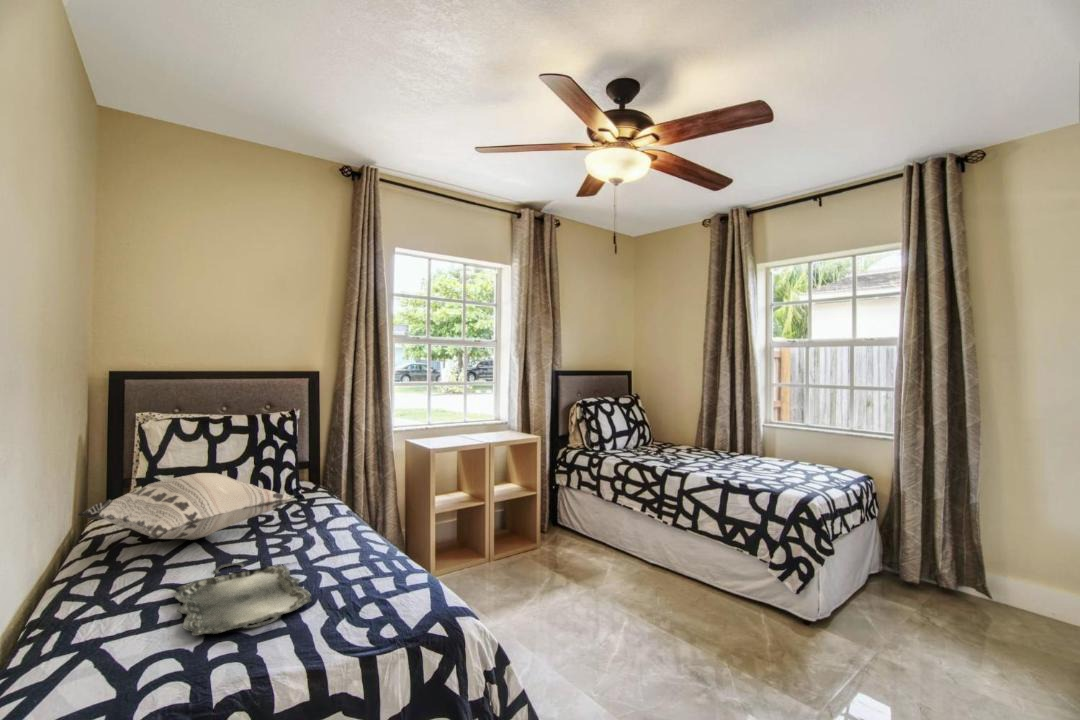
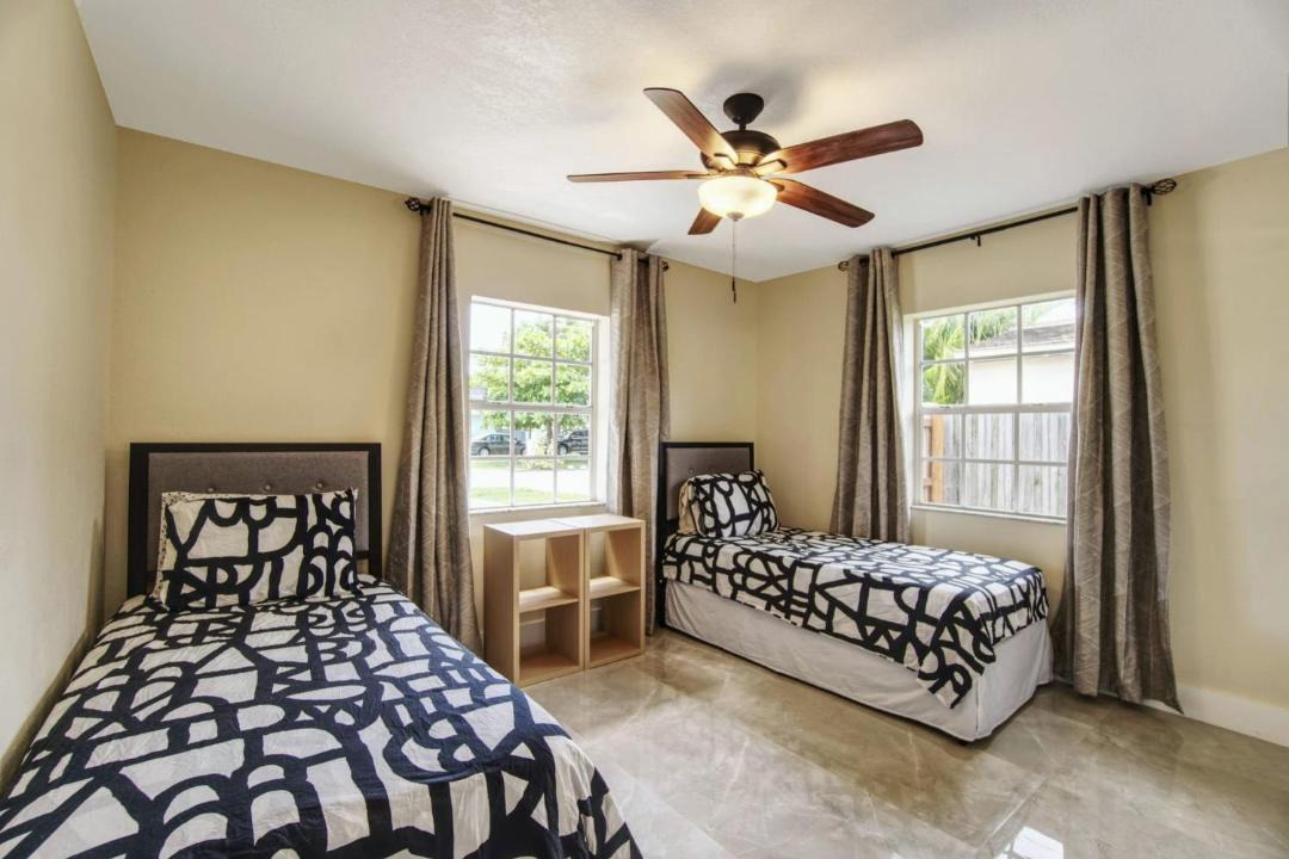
- serving tray (242, 594)
- decorative pillow (190, 505)
